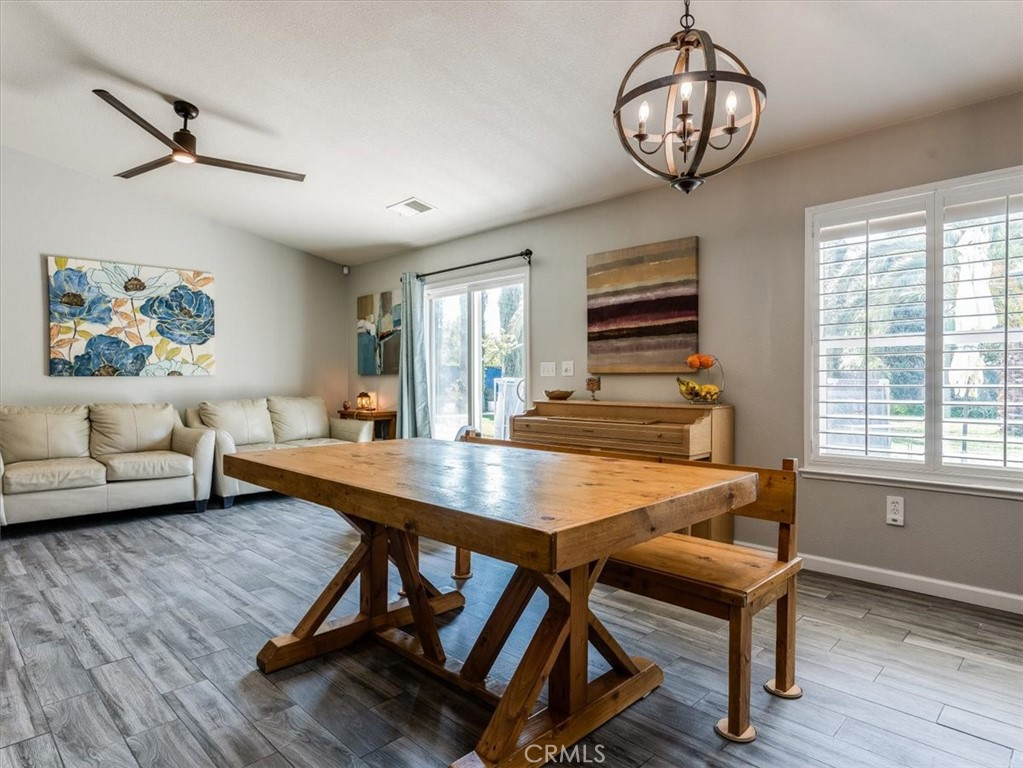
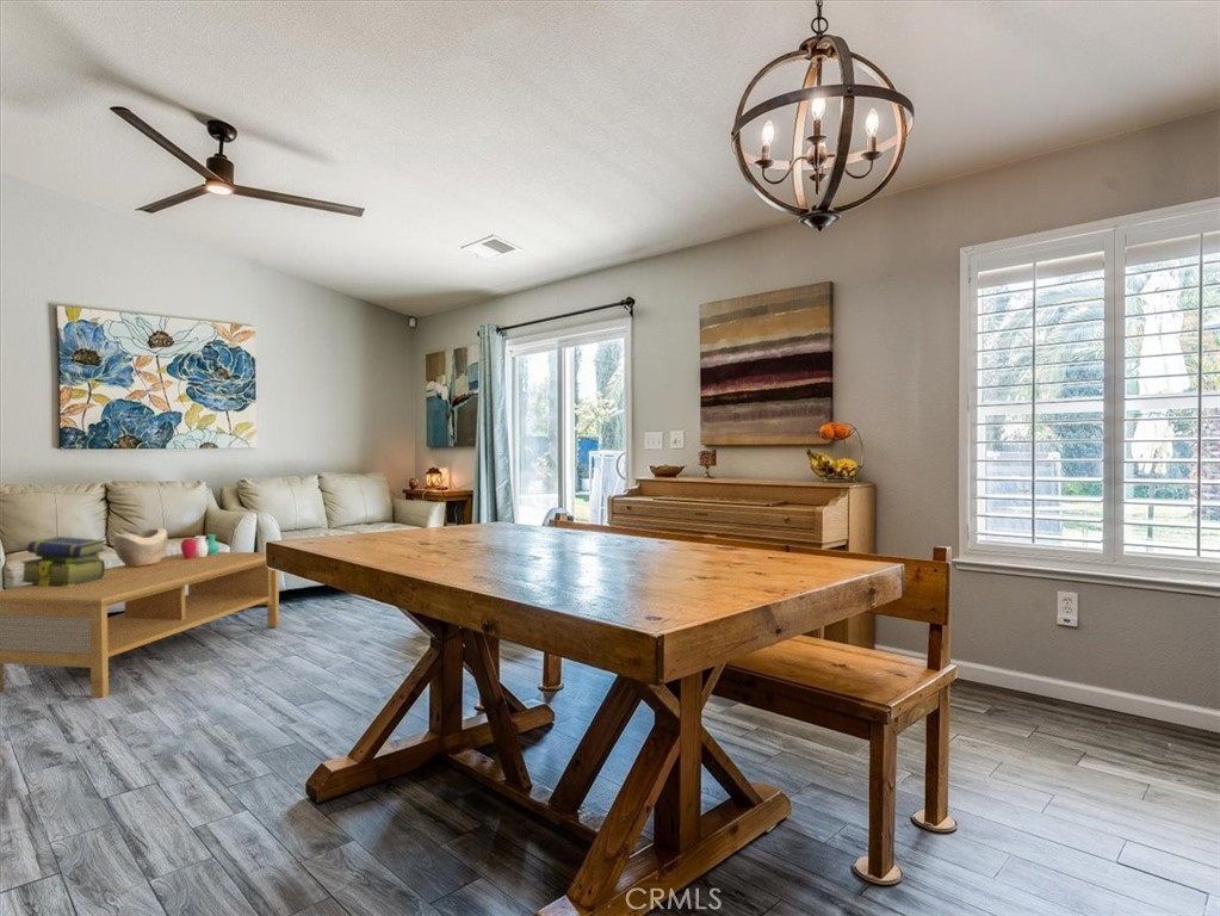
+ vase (200, 545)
+ decorative bowl (142, 547)
+ stack of books (67, 559)
+ coffee table (154, 612)
